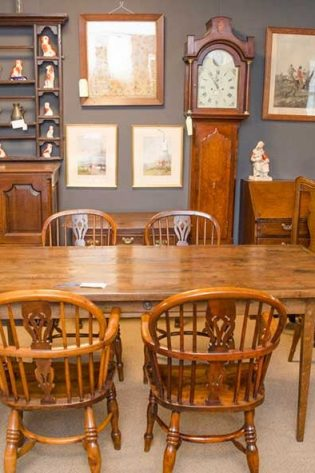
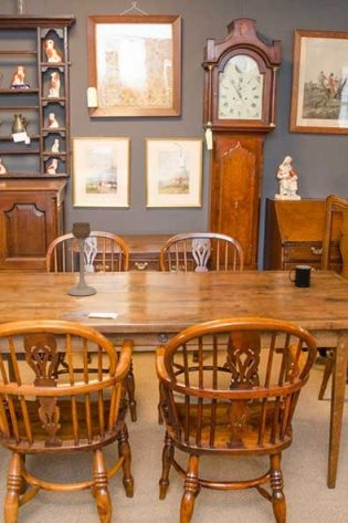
+ cup (299, 275)
+ candle holder (82, 258)
